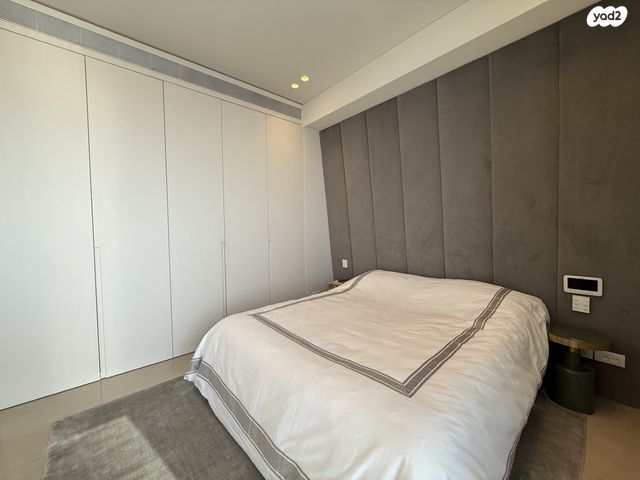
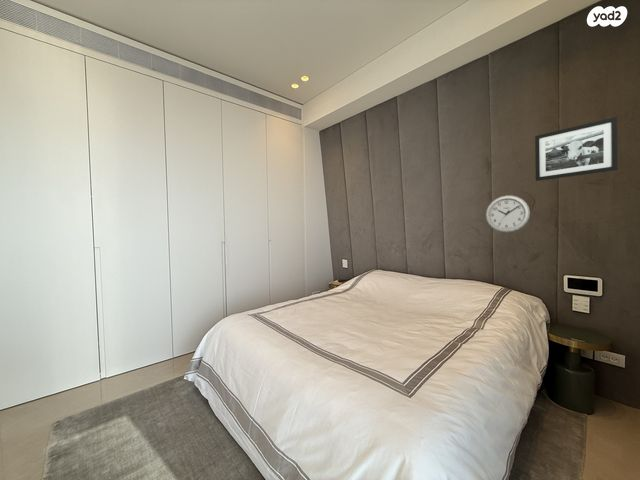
+ picture frame (573, 151)
+ wall clock (506, 214)
